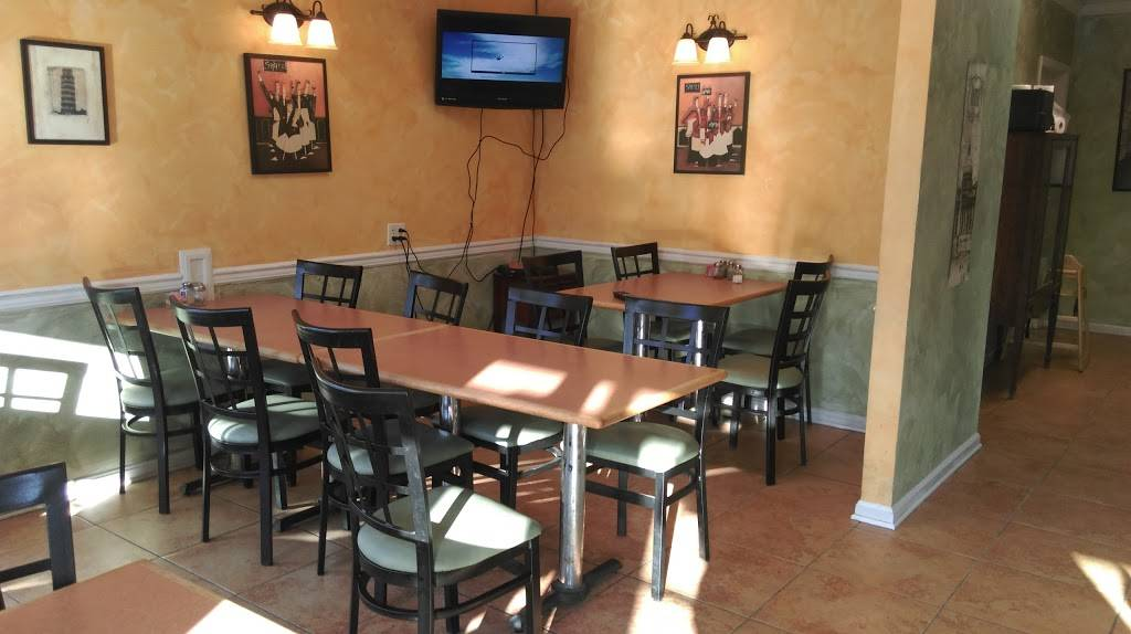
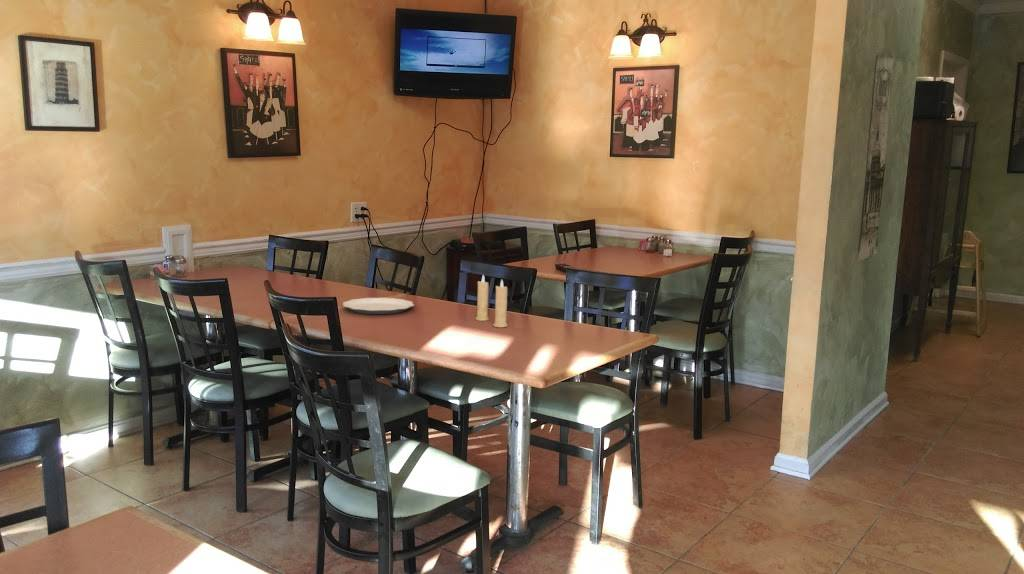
+ candle (495, 300)
+ plate (378, 306)
